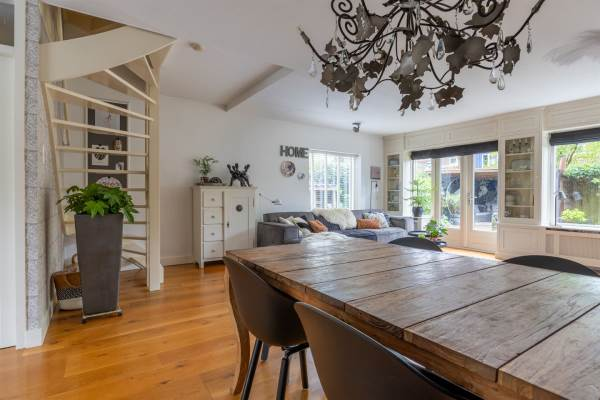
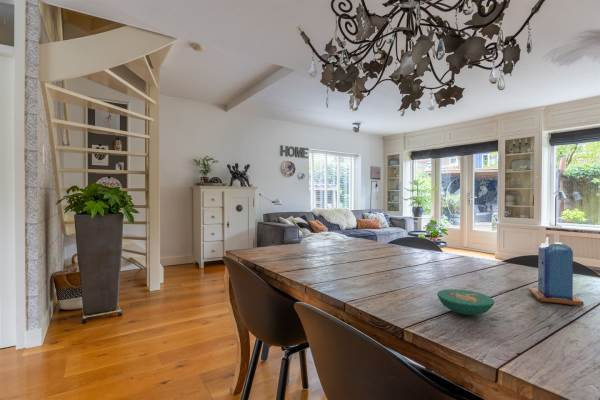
+ bowl (464, 303)
+ candle (553, 268)
